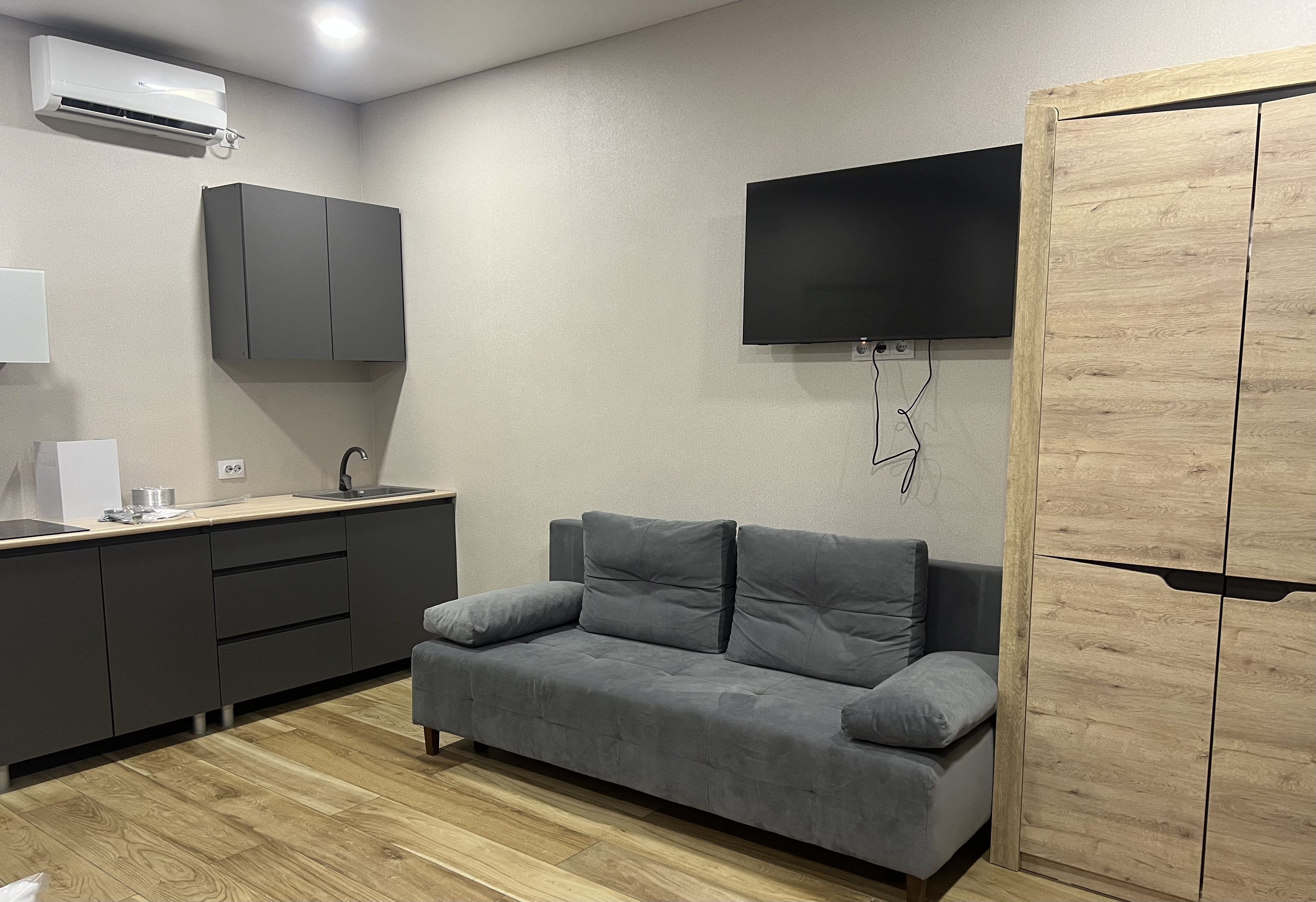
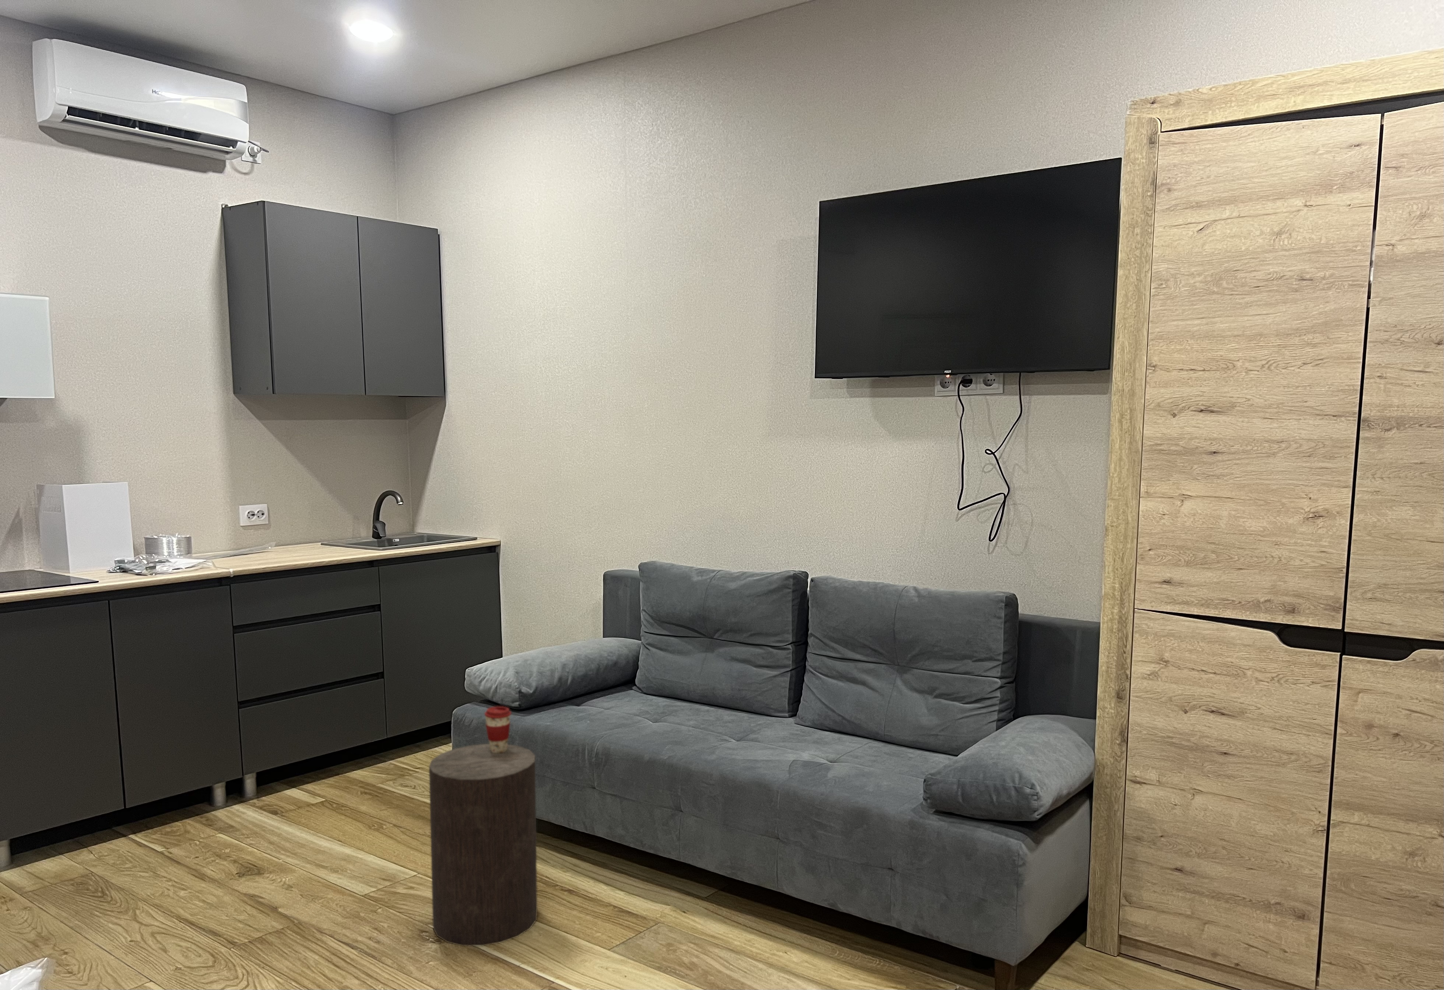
+ stool (484, 841)
+ coffee cup (498, 729)
